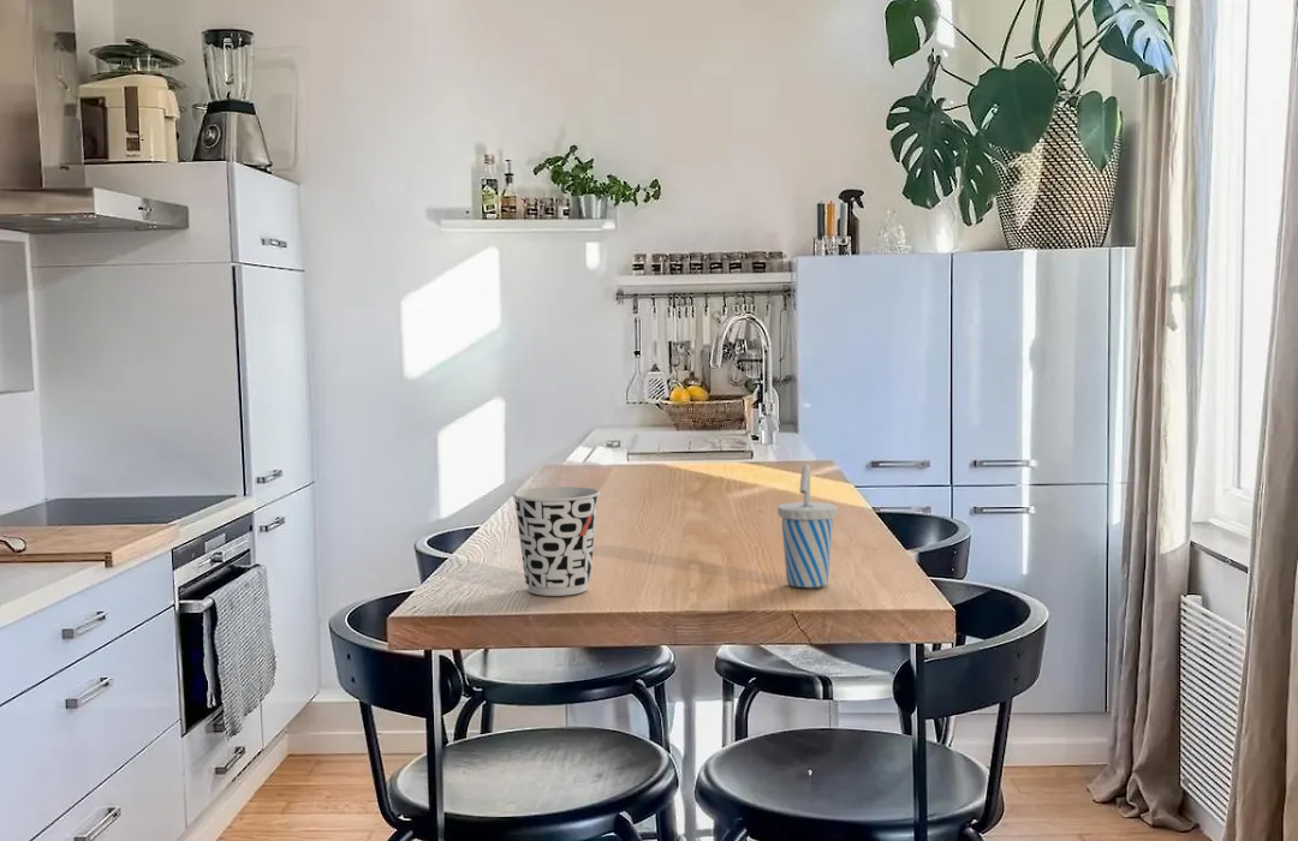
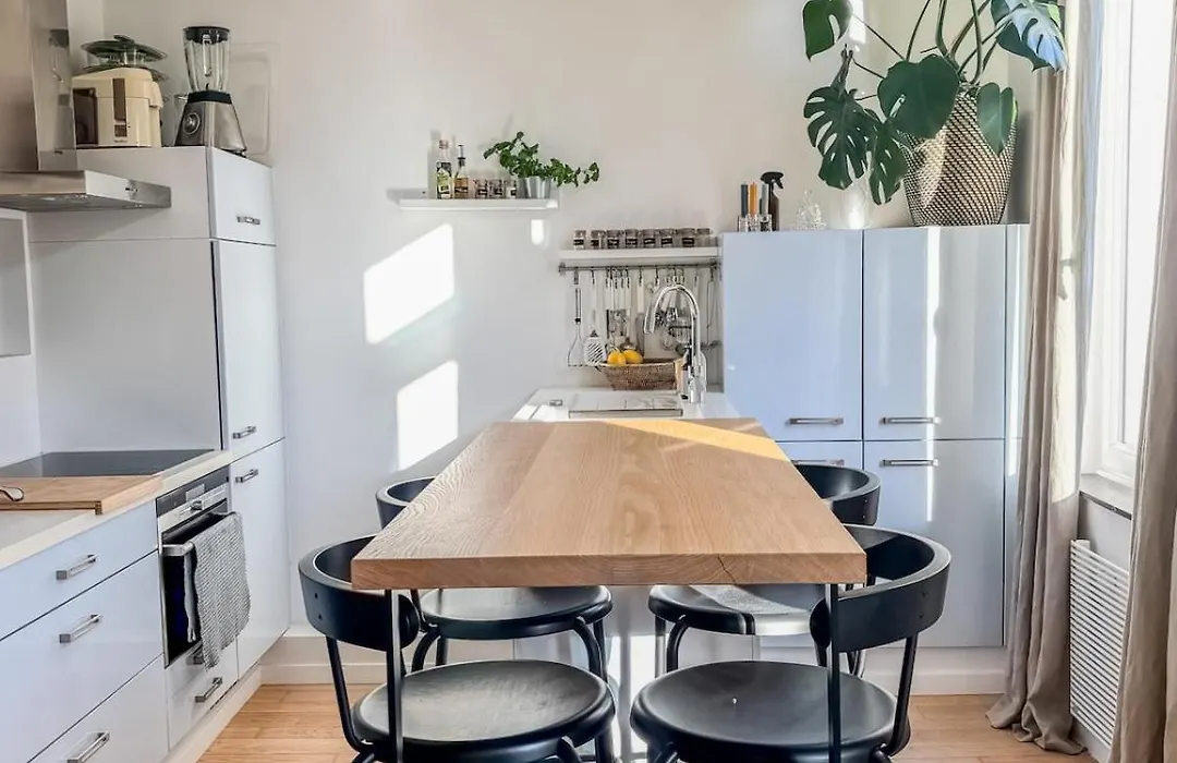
- cup (556, 541)
- cup (806, 524)
